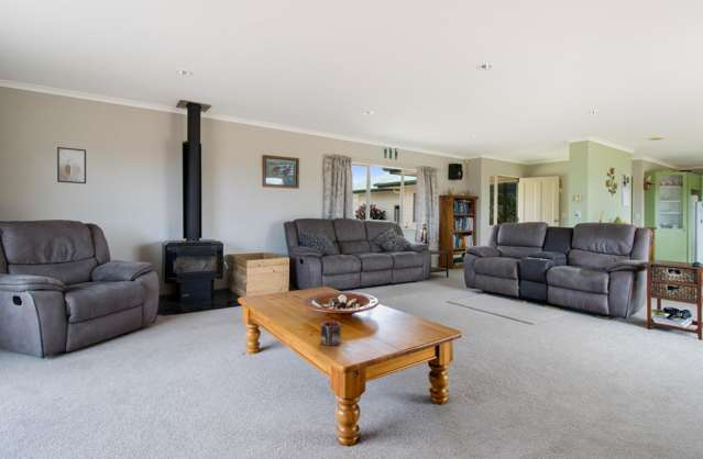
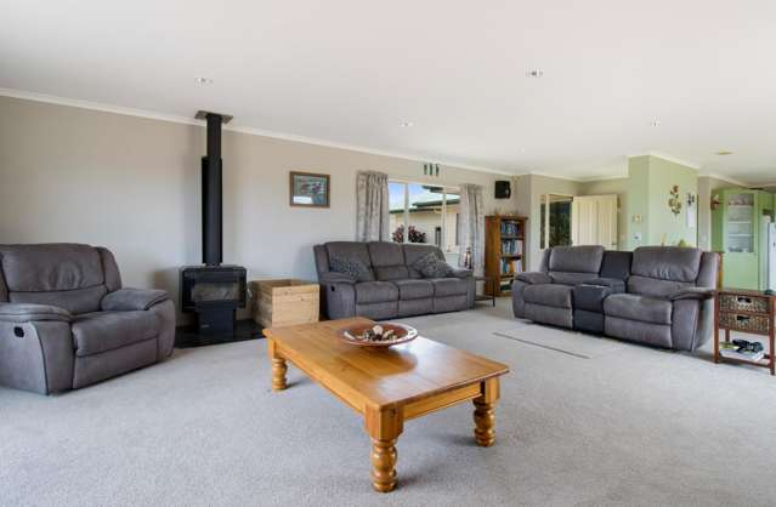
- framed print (72, 165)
- mug (331, 333)
